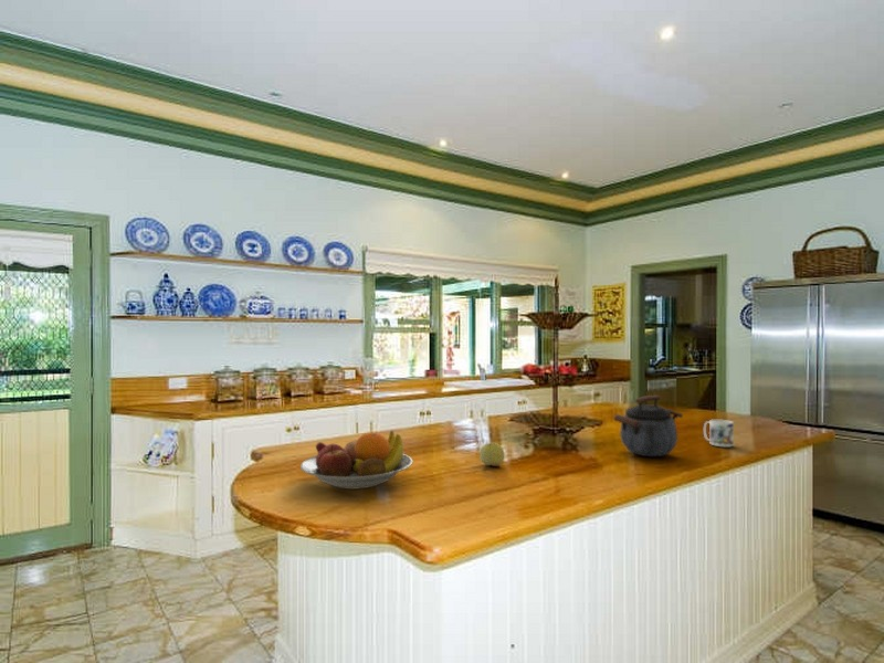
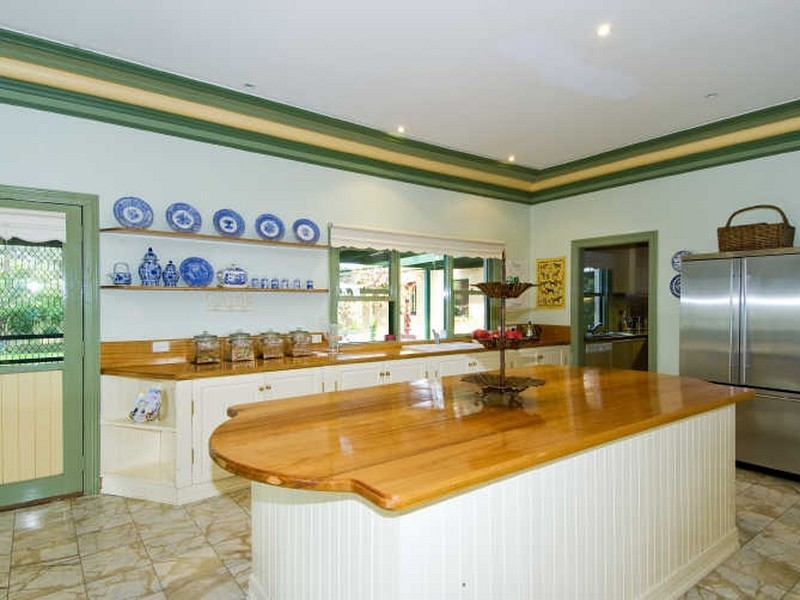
- kettle (646, 424)
- apple (492, 454)
- mug (717, 432)
- fruit bowl (357, 457)
